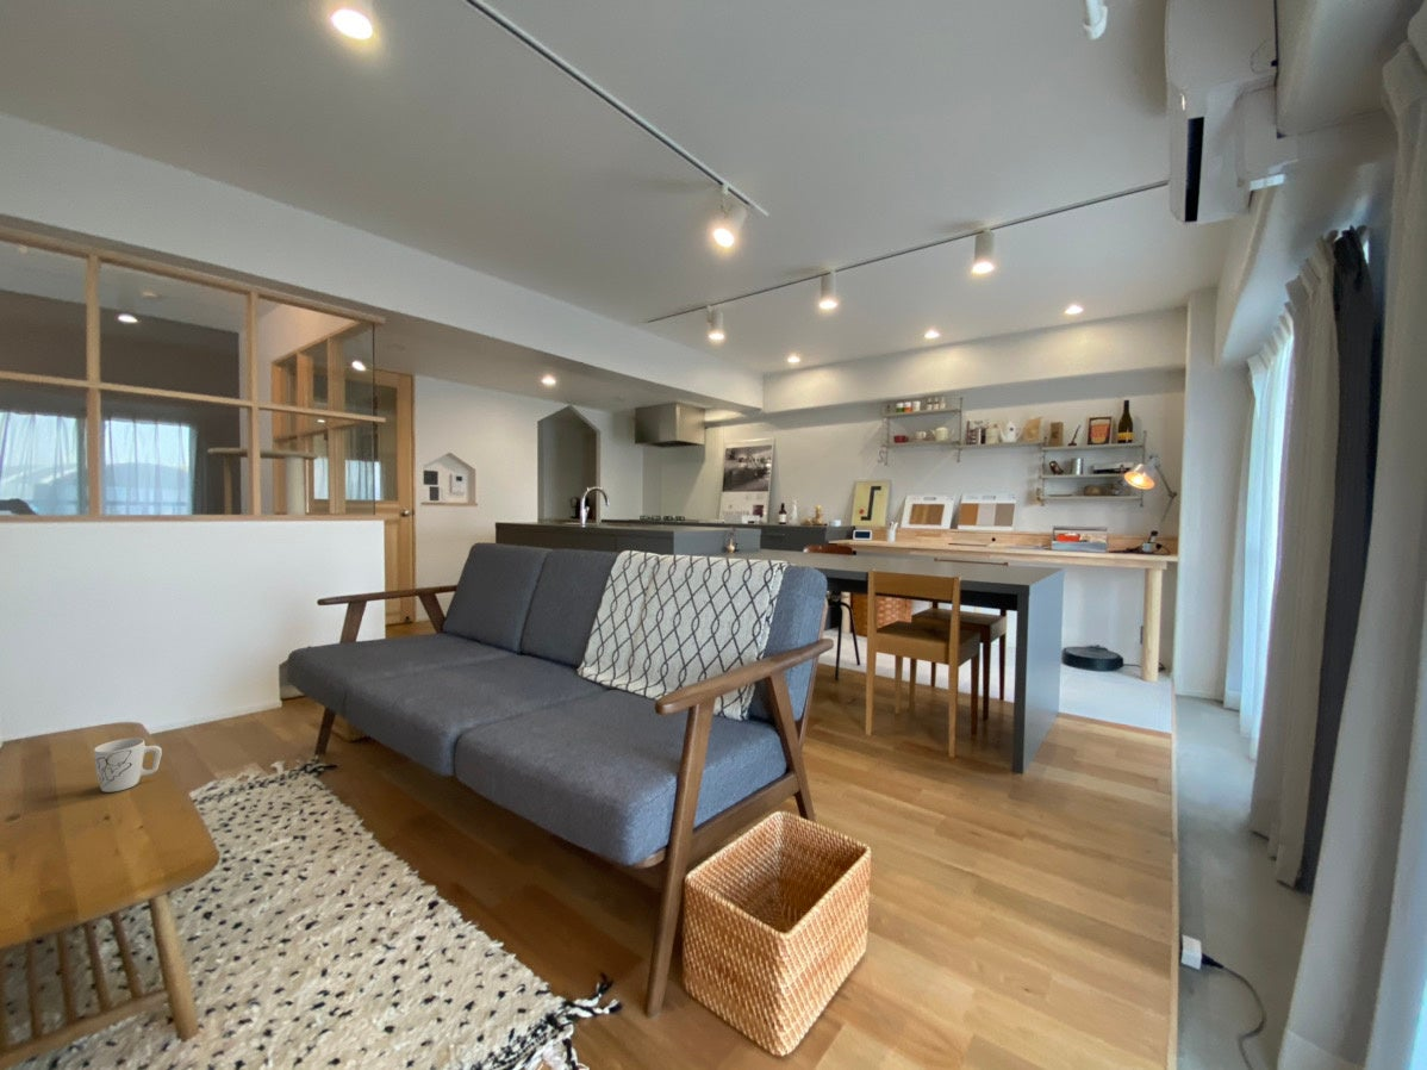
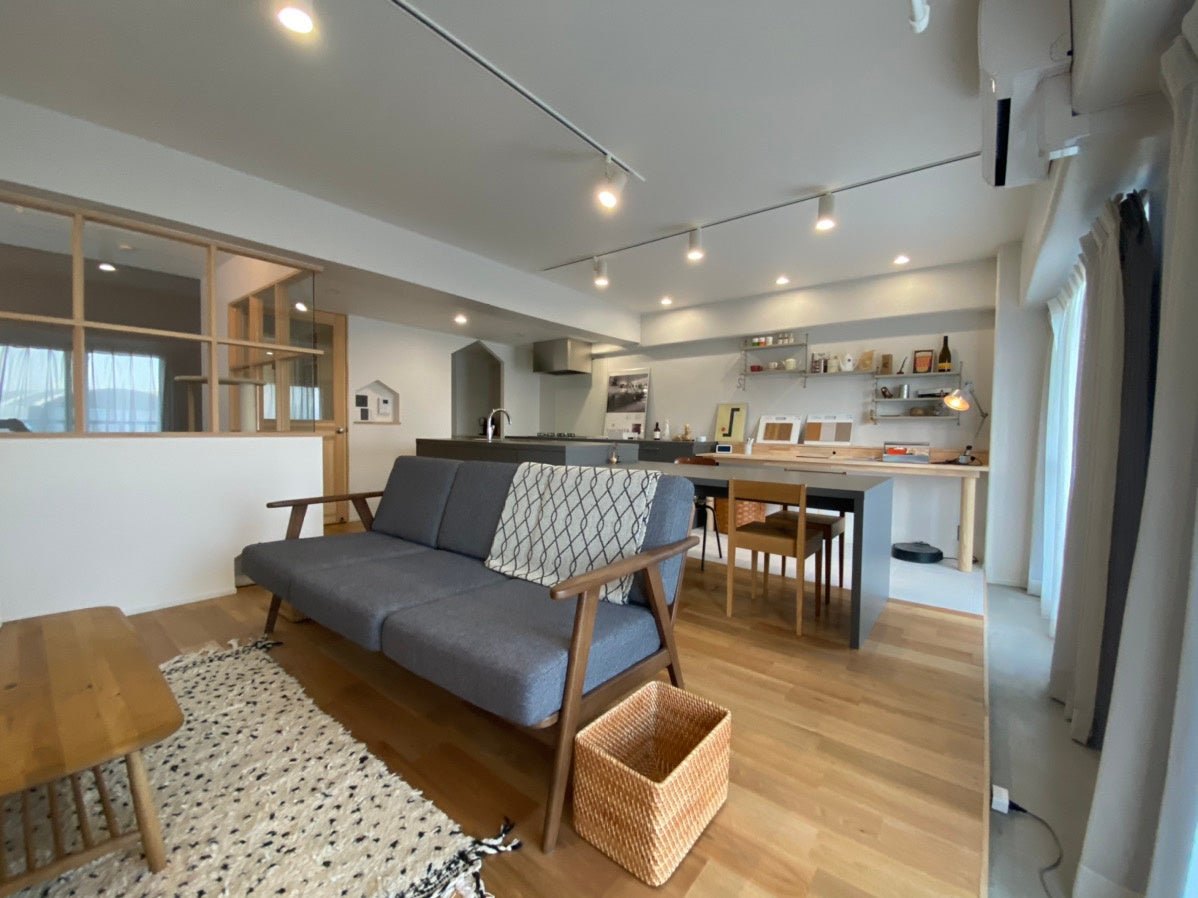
- mug (129, 764)
